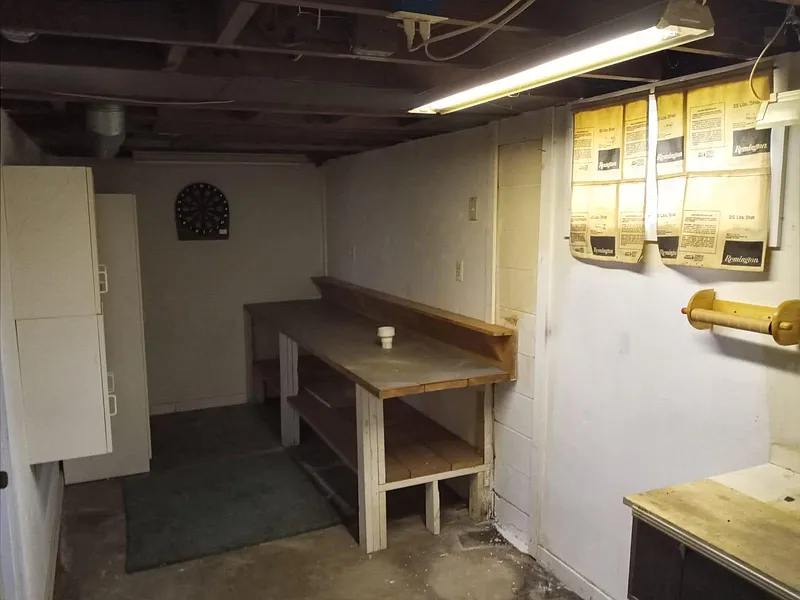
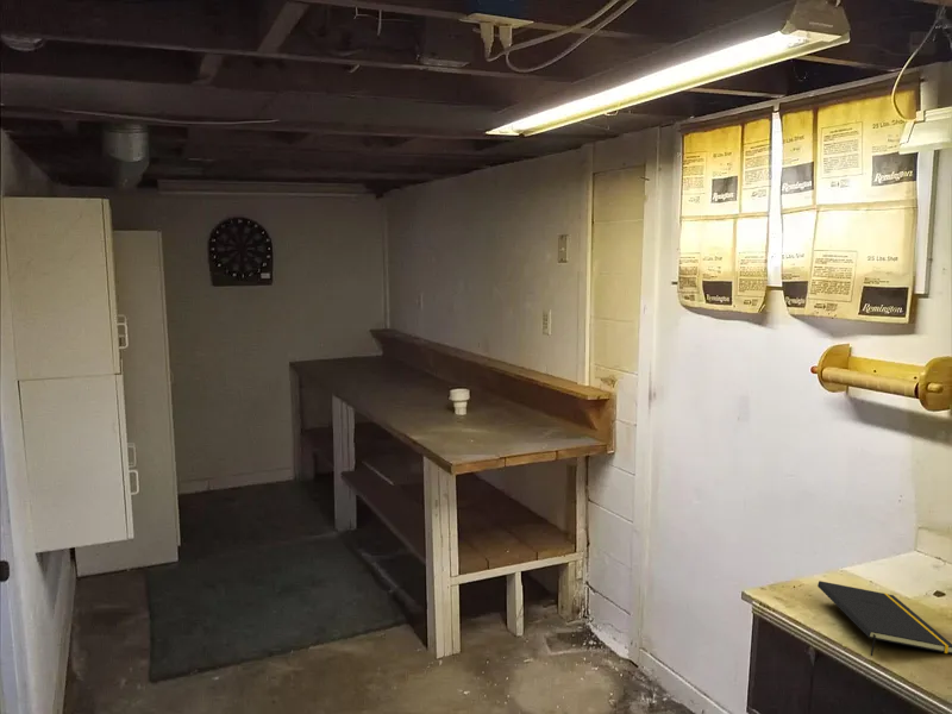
+ notepad (882, 614)
